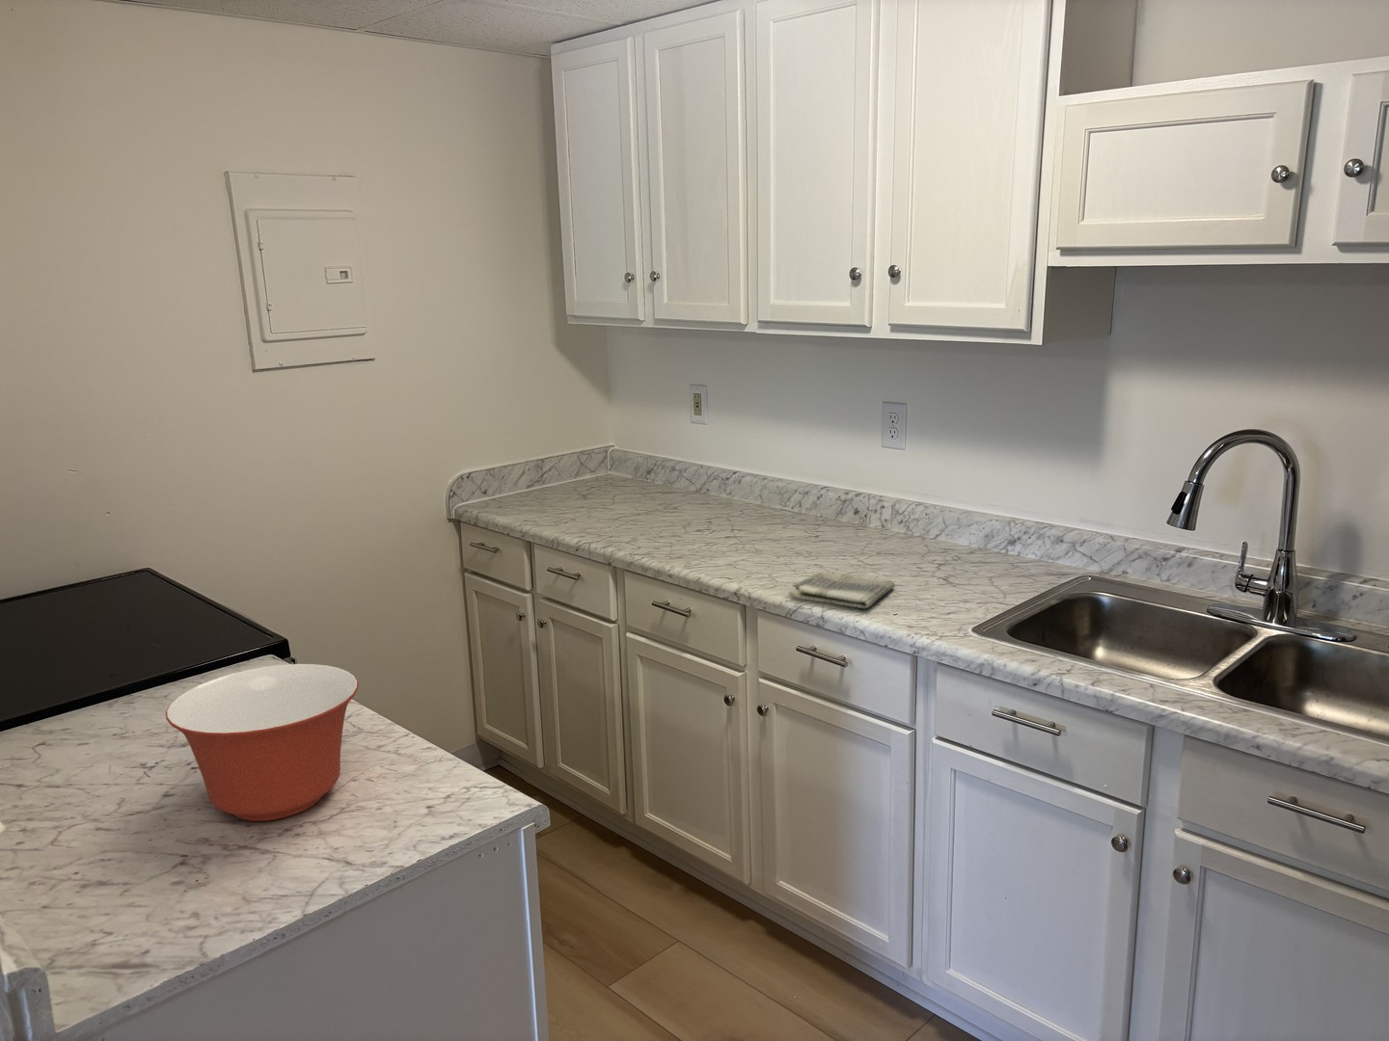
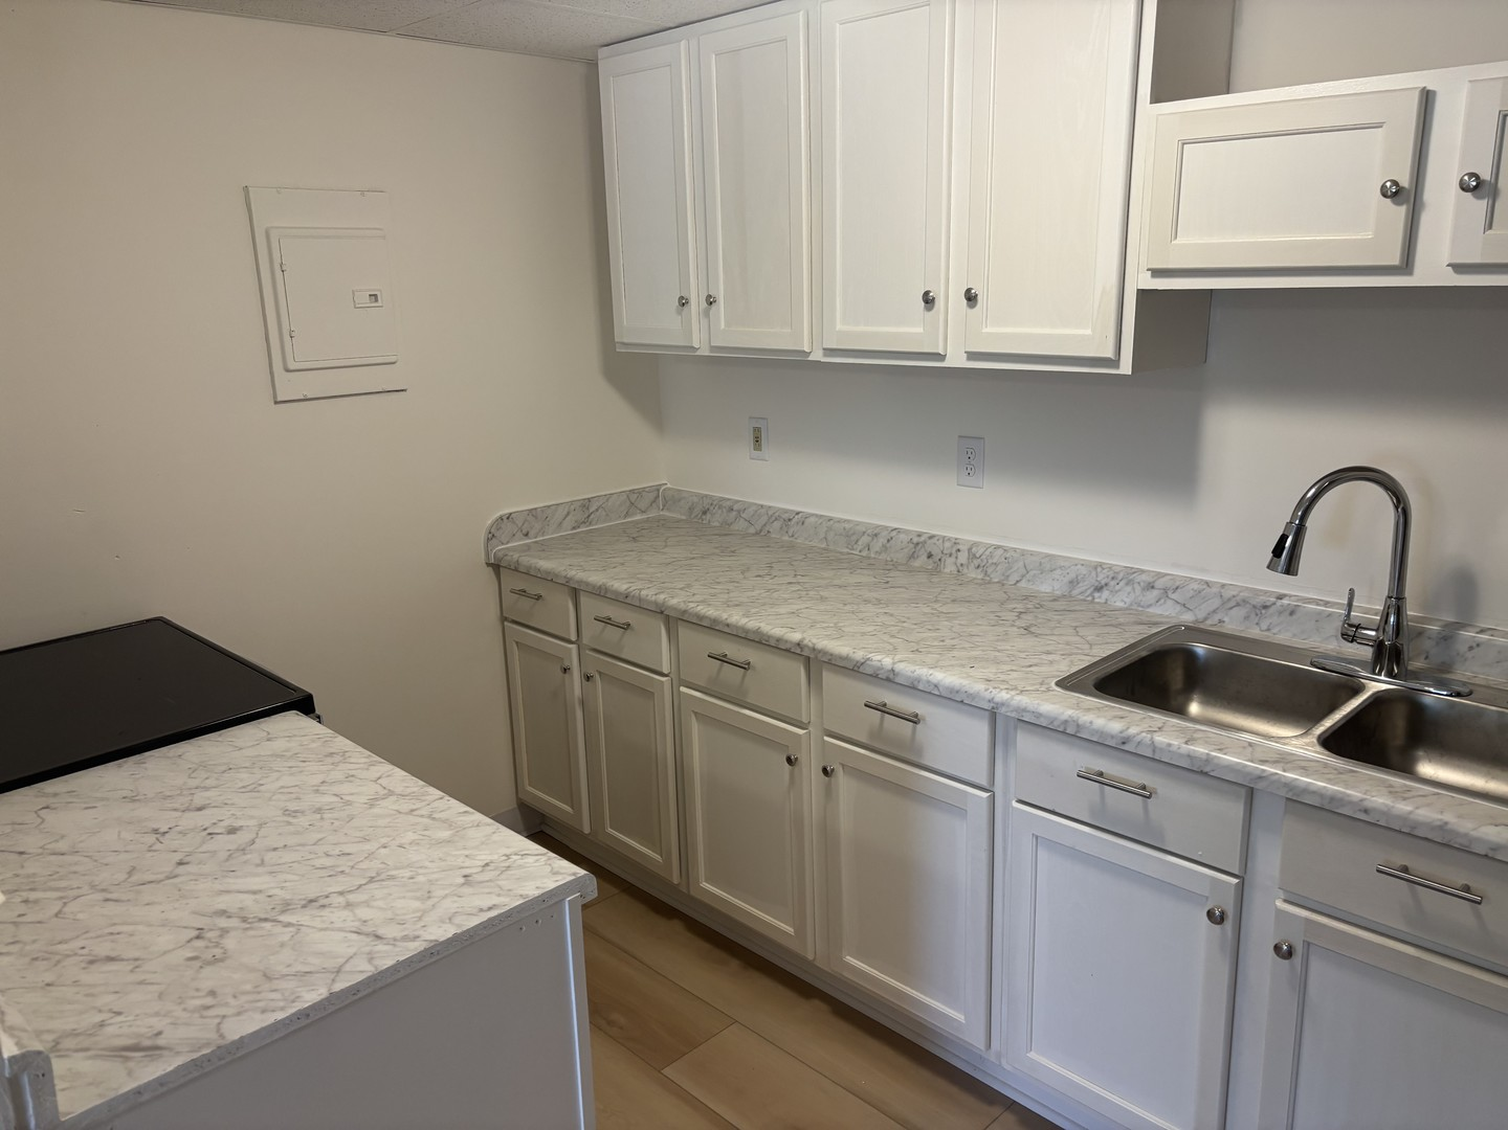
- dish towel (841, 586)
- mixing bowl (271, 747)
